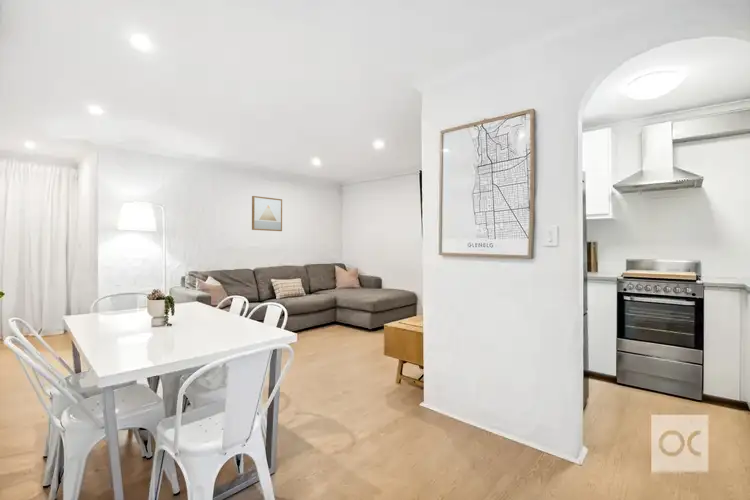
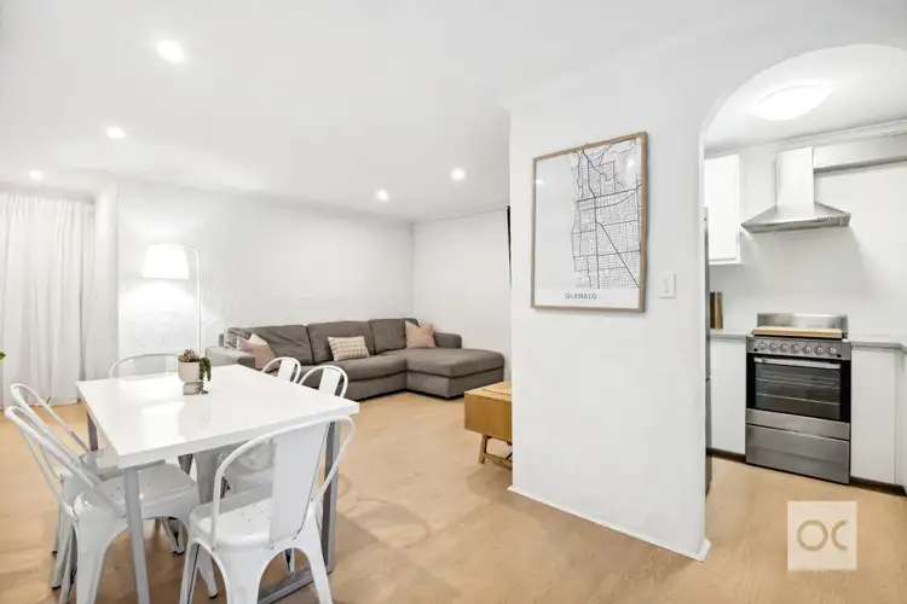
- wall art (267, 214)
